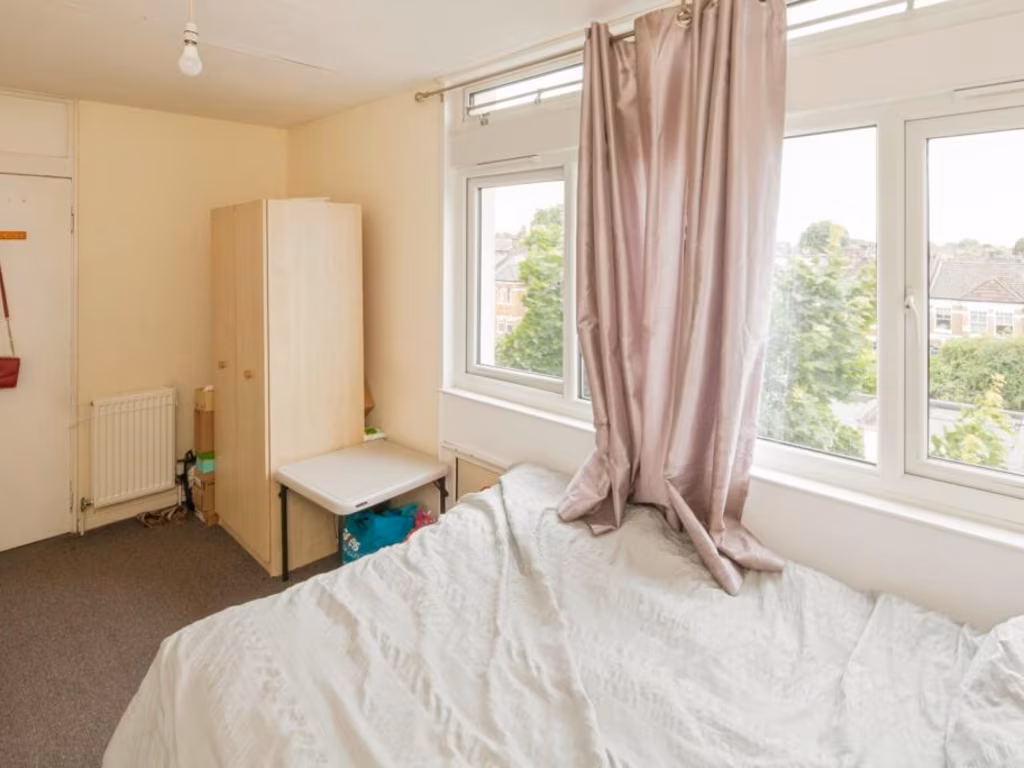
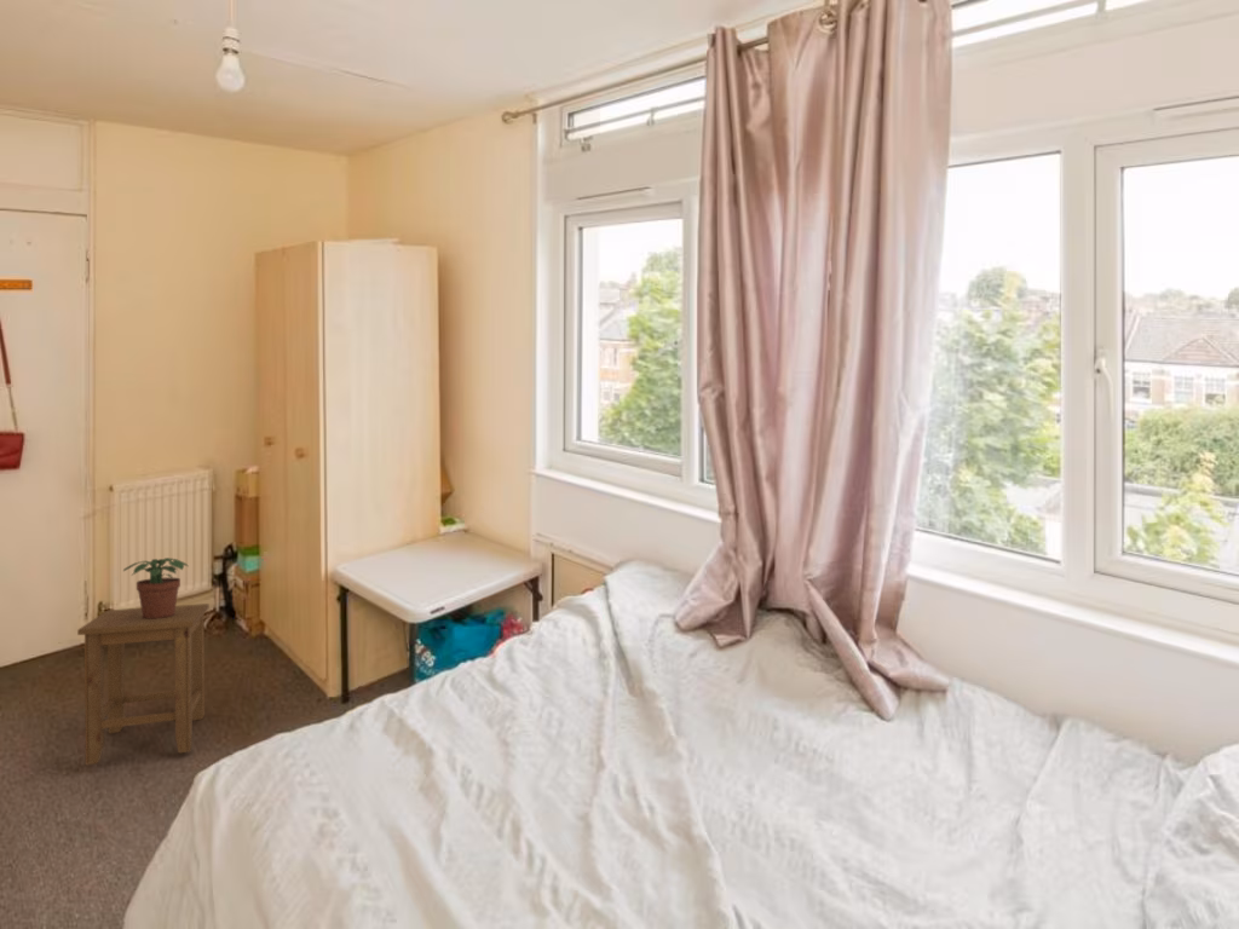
+ stool (151, 692)
+ potted plant (157, 587)
